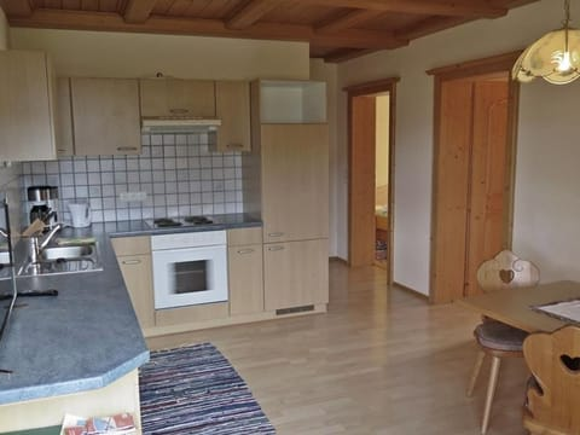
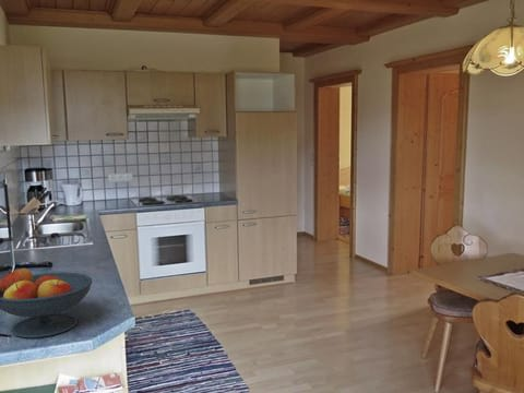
+ fruit bowl (43, 298)
